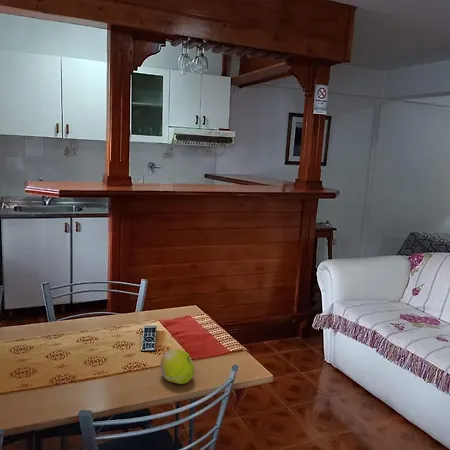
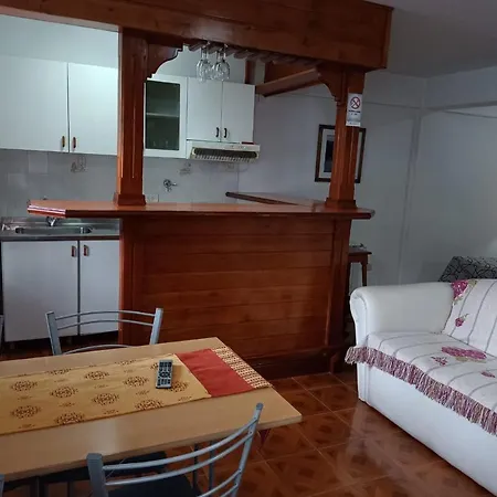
- fruit (178, 366)
